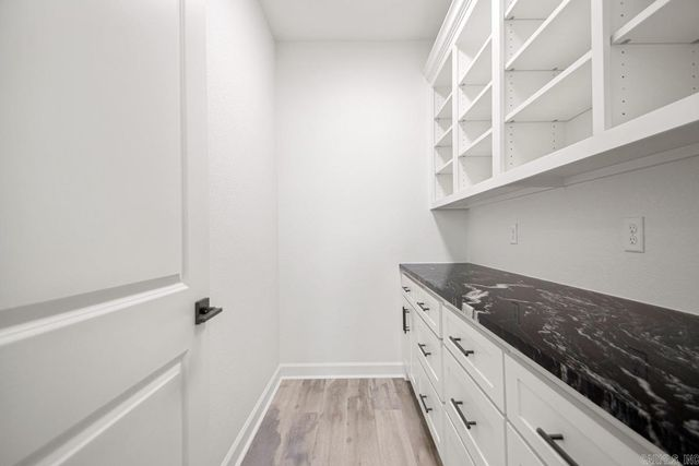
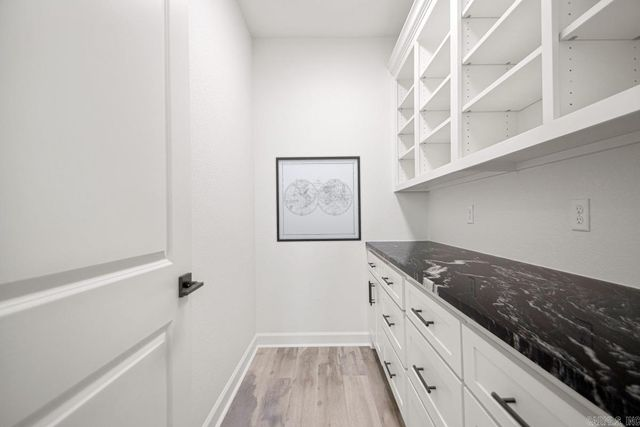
+ wall art (318, 199)
